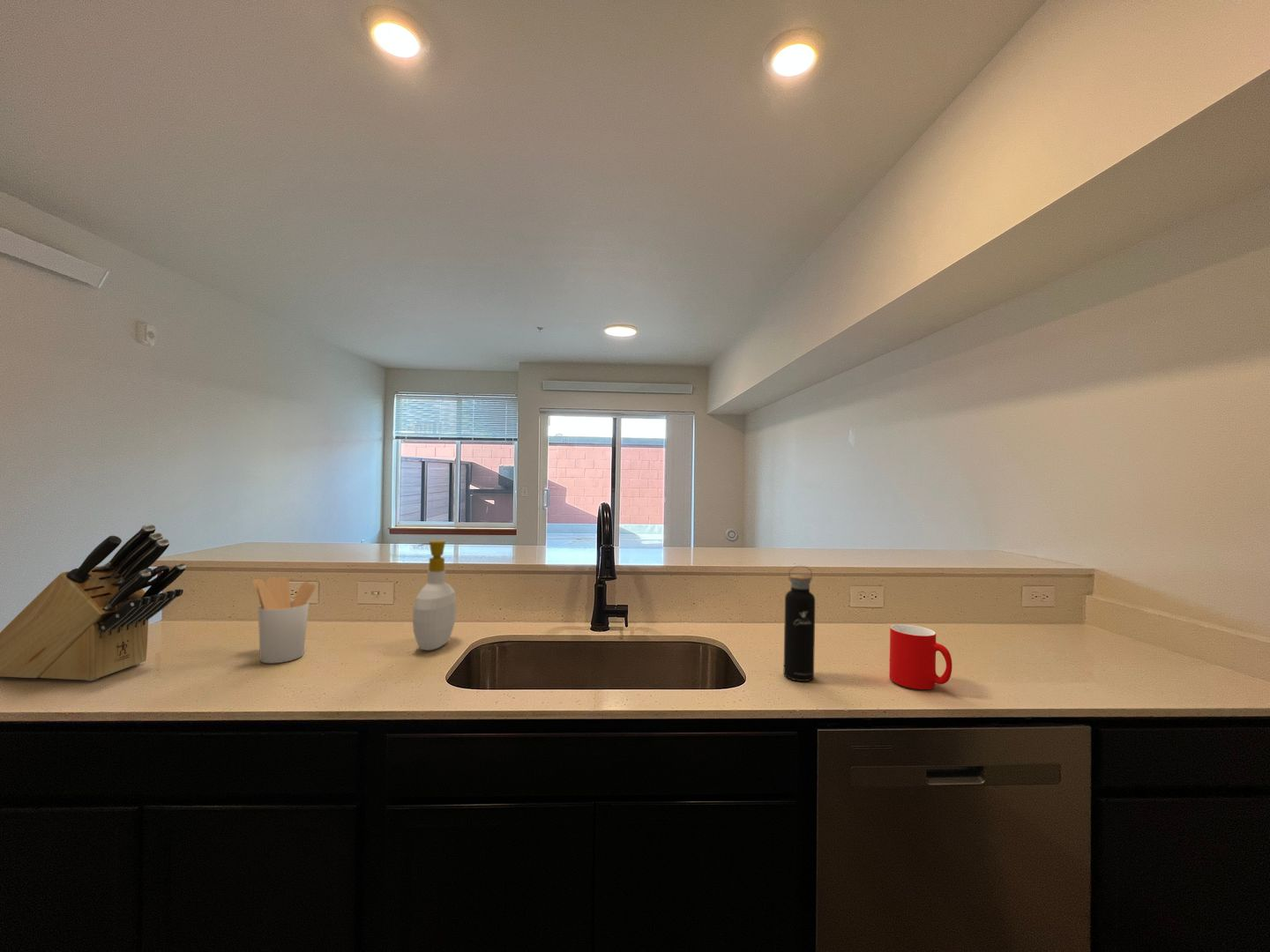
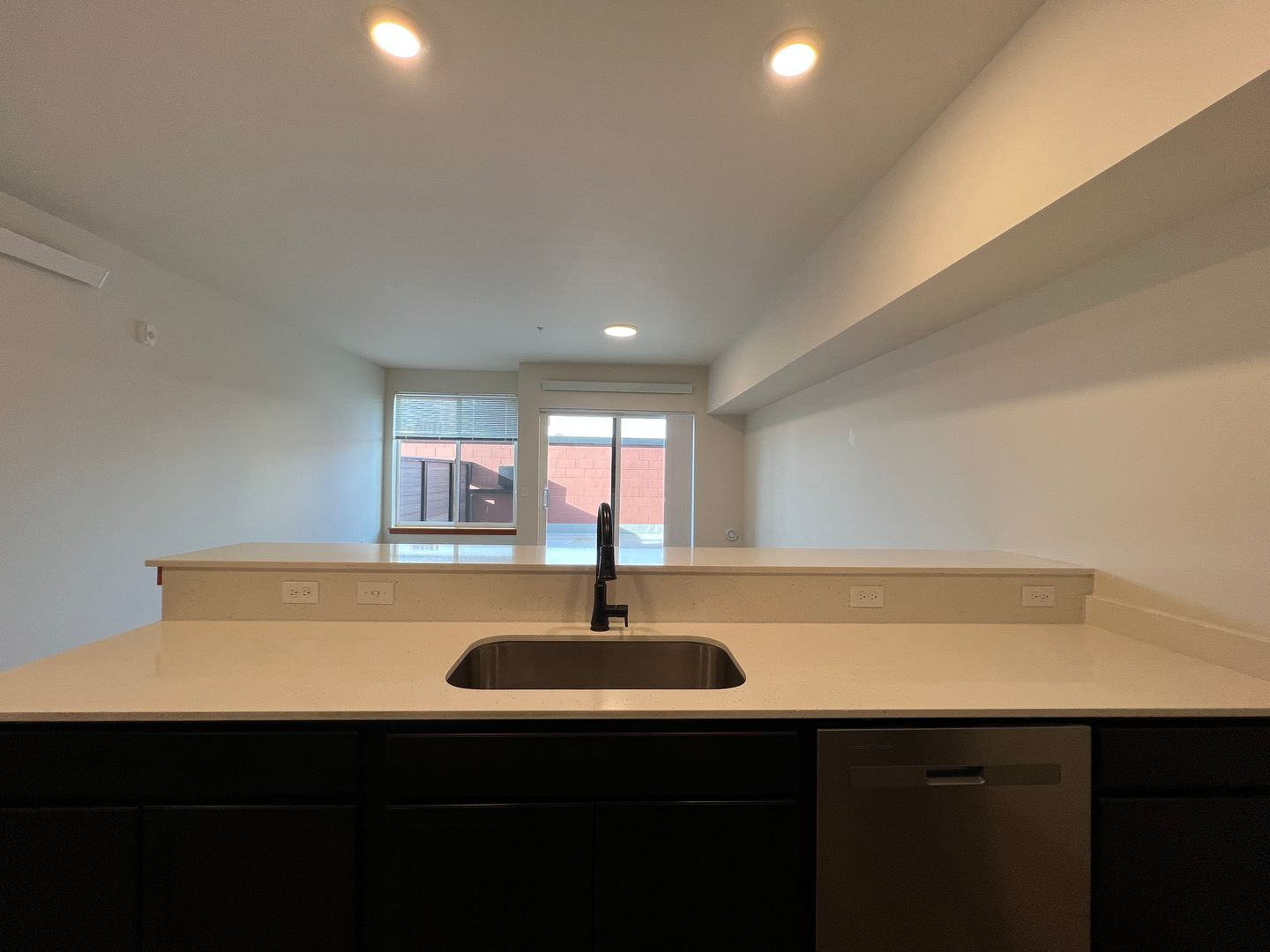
- water bottle (799, 621)
- cup (920, 658)
- utensil holder (279, 615)
- knife block (85, 597)
- soap bottle (434, 592)
